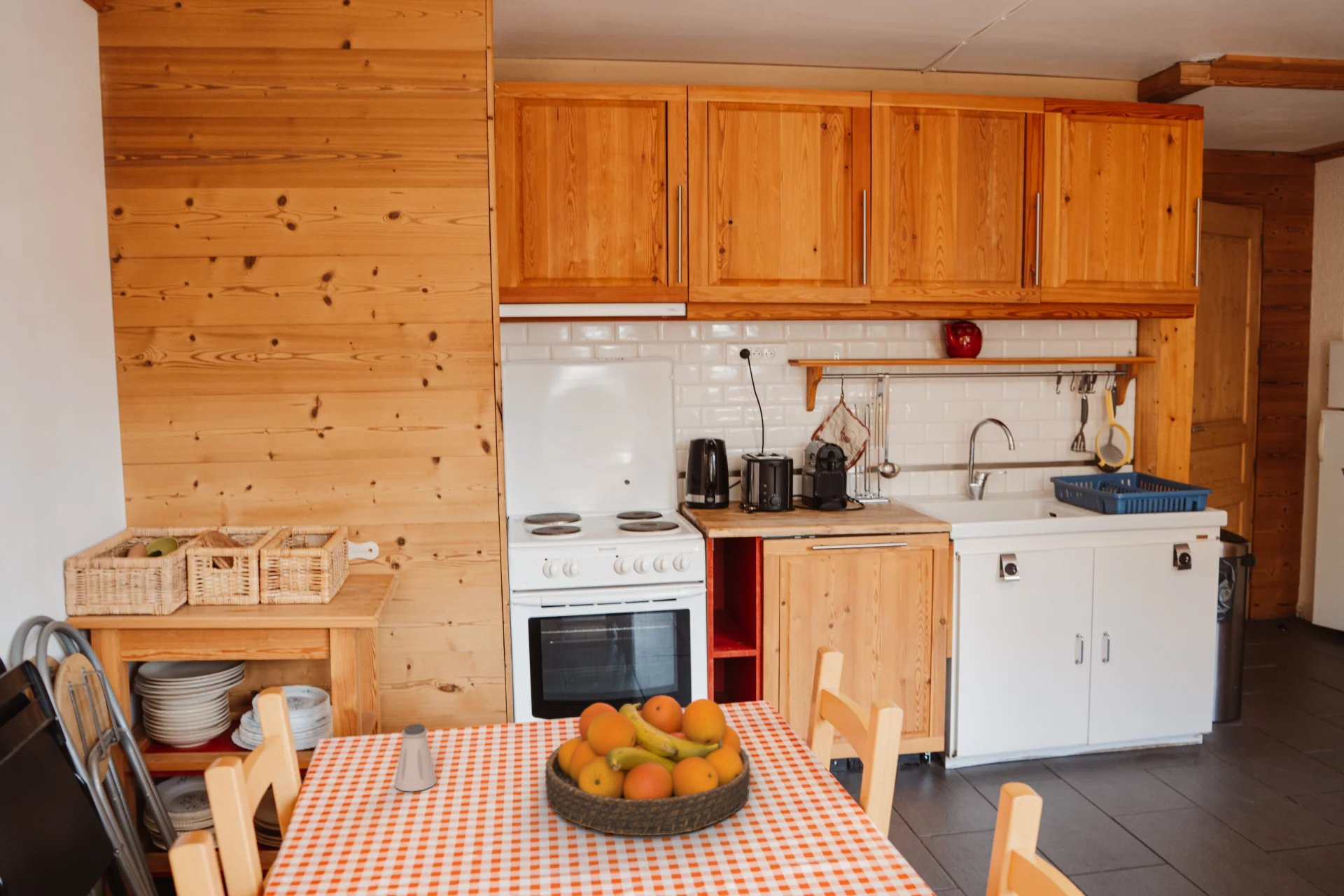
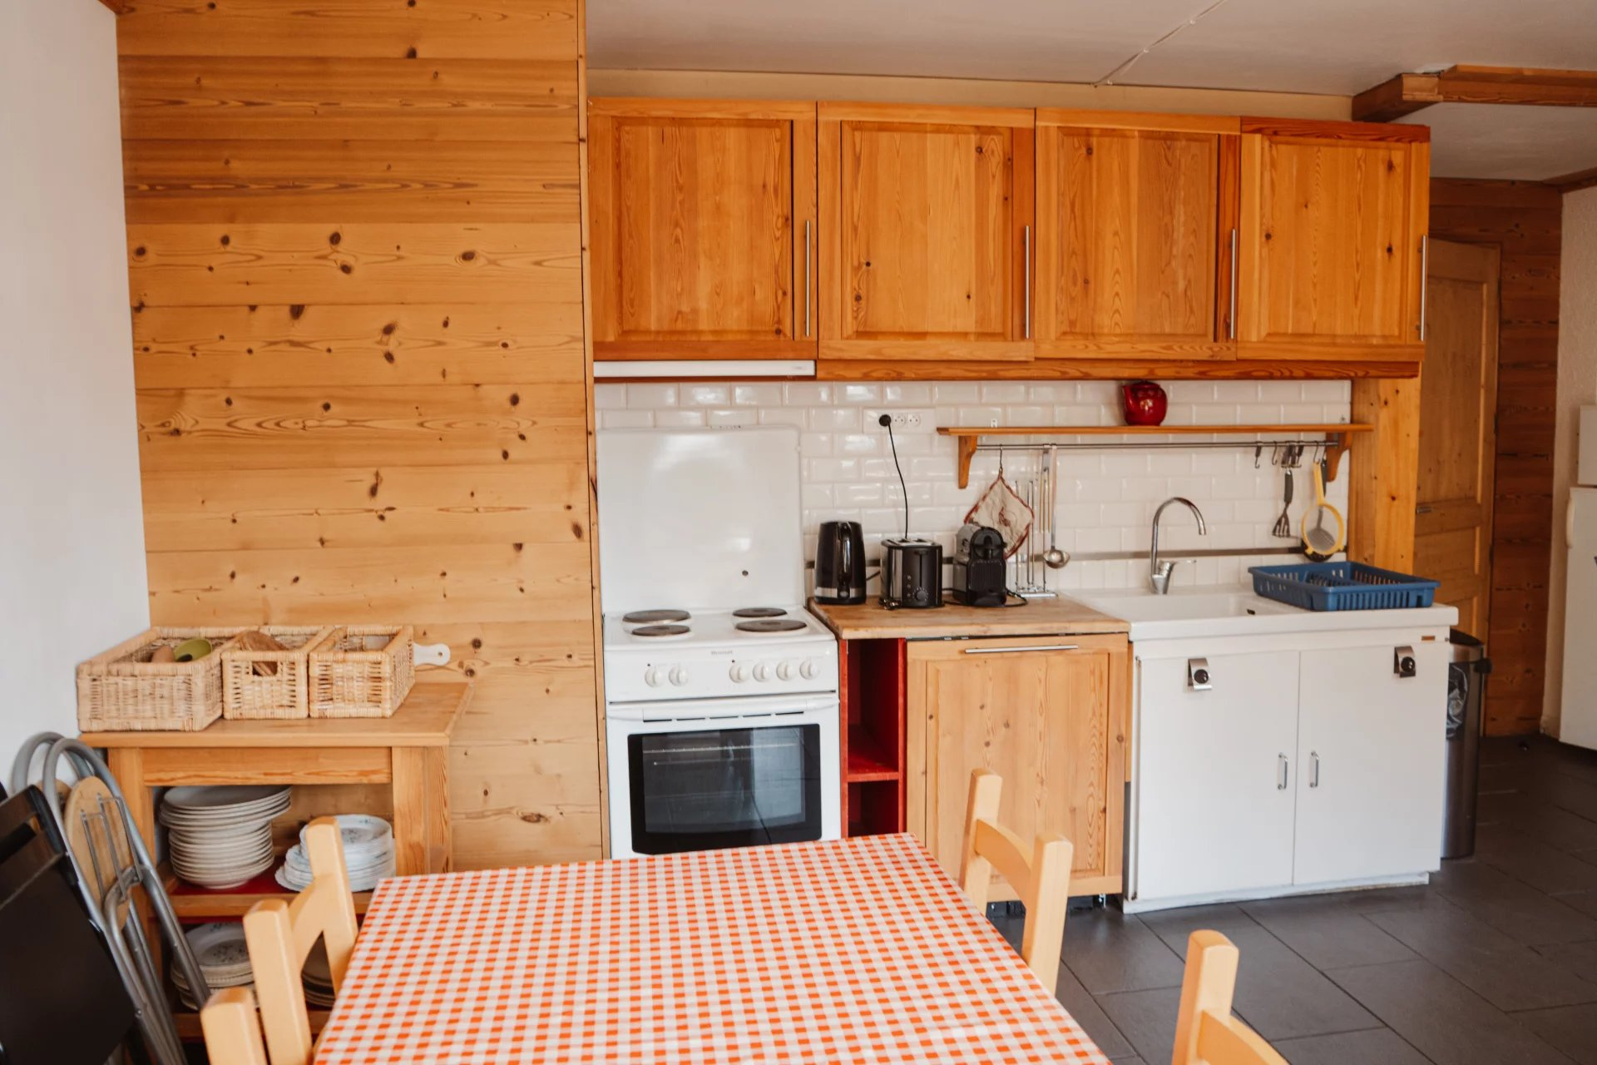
- fruit bowl (648, 746)
- saltshaker (415, 755)
